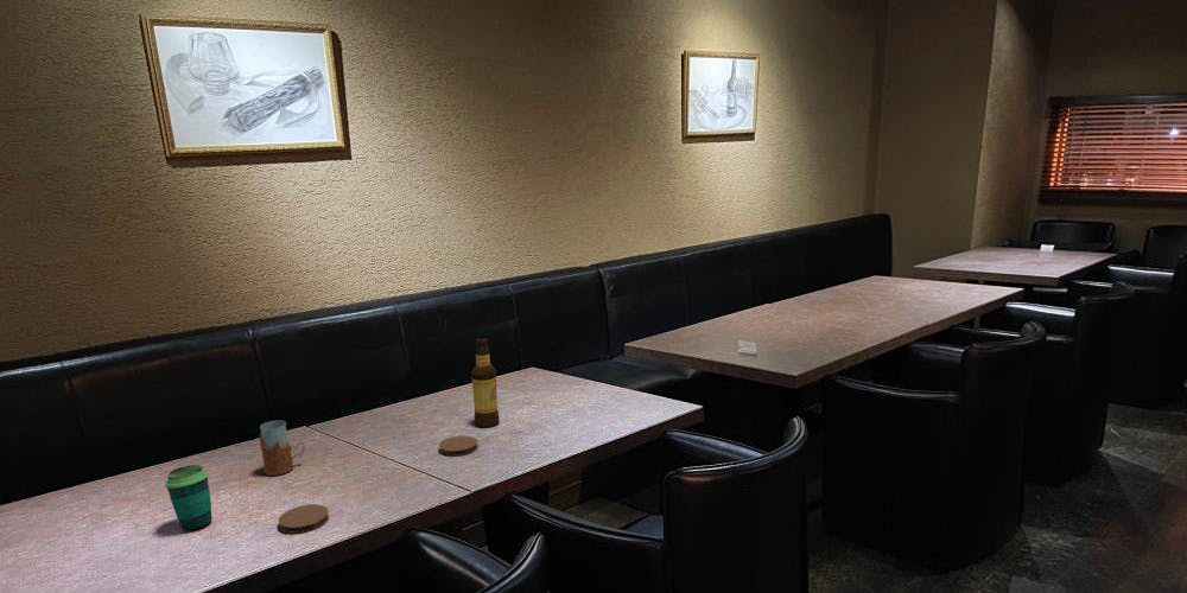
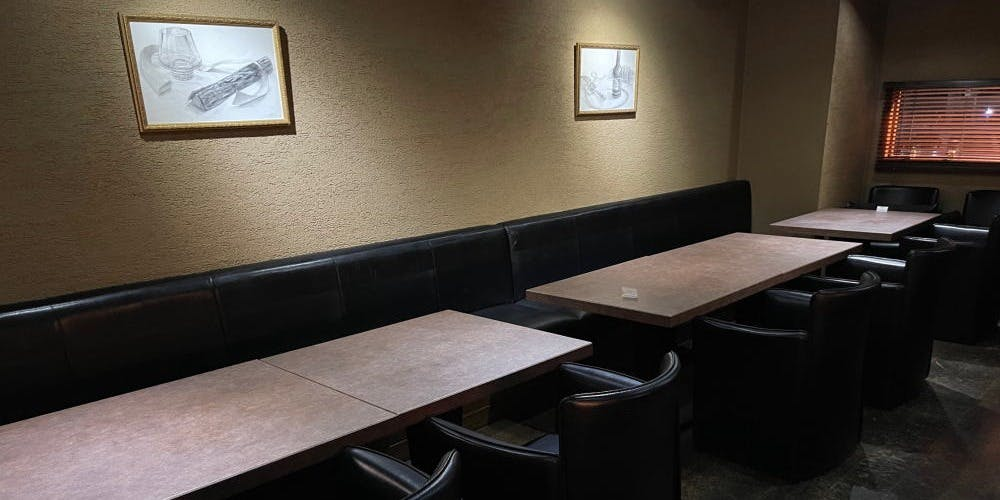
- bottle (484, 381)
- cup (190, 497)
- coaster (458, 445)
- coaster (304, 518)
- drinking glass (283, 446)
